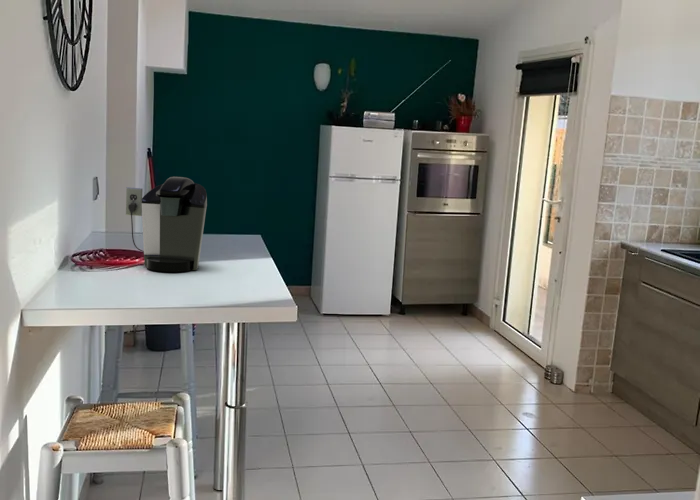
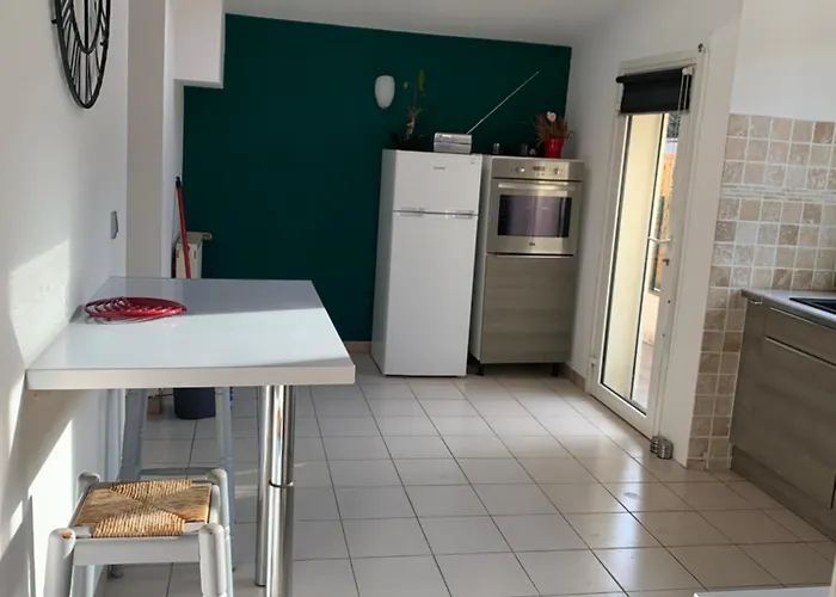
- coffee maker (158, 220)
